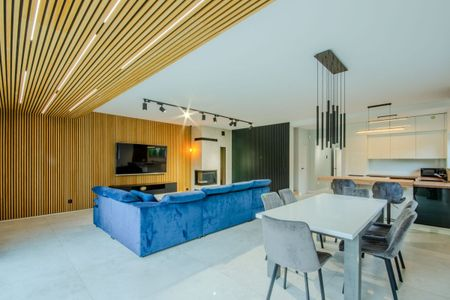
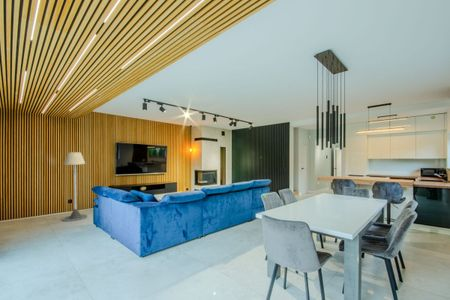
+ floor lamp (75, 185)
